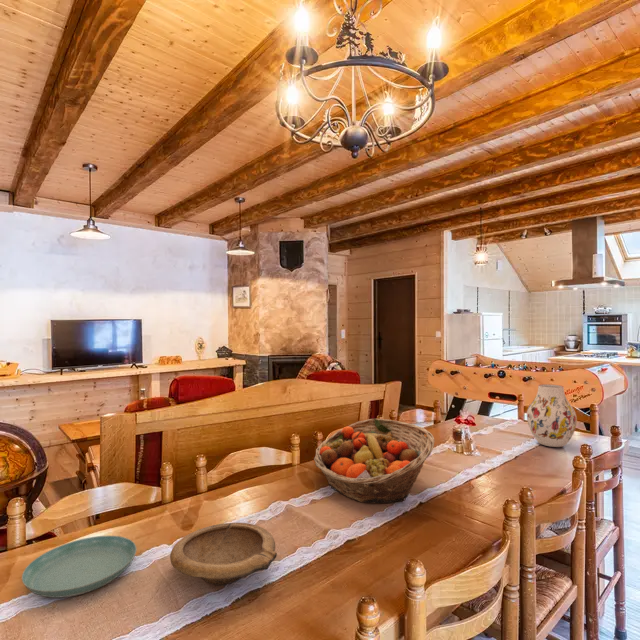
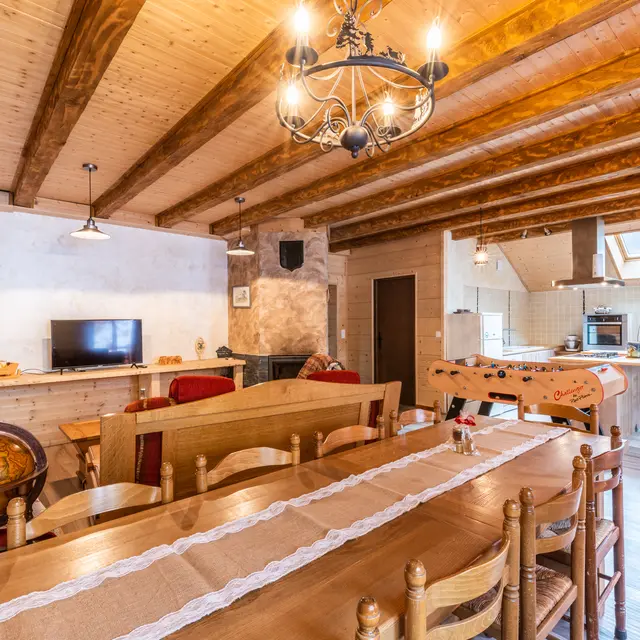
- fruit basket (372, 456)
- saucer (82, 566)
- bowl (224, 557)
- vase (551, 415)
